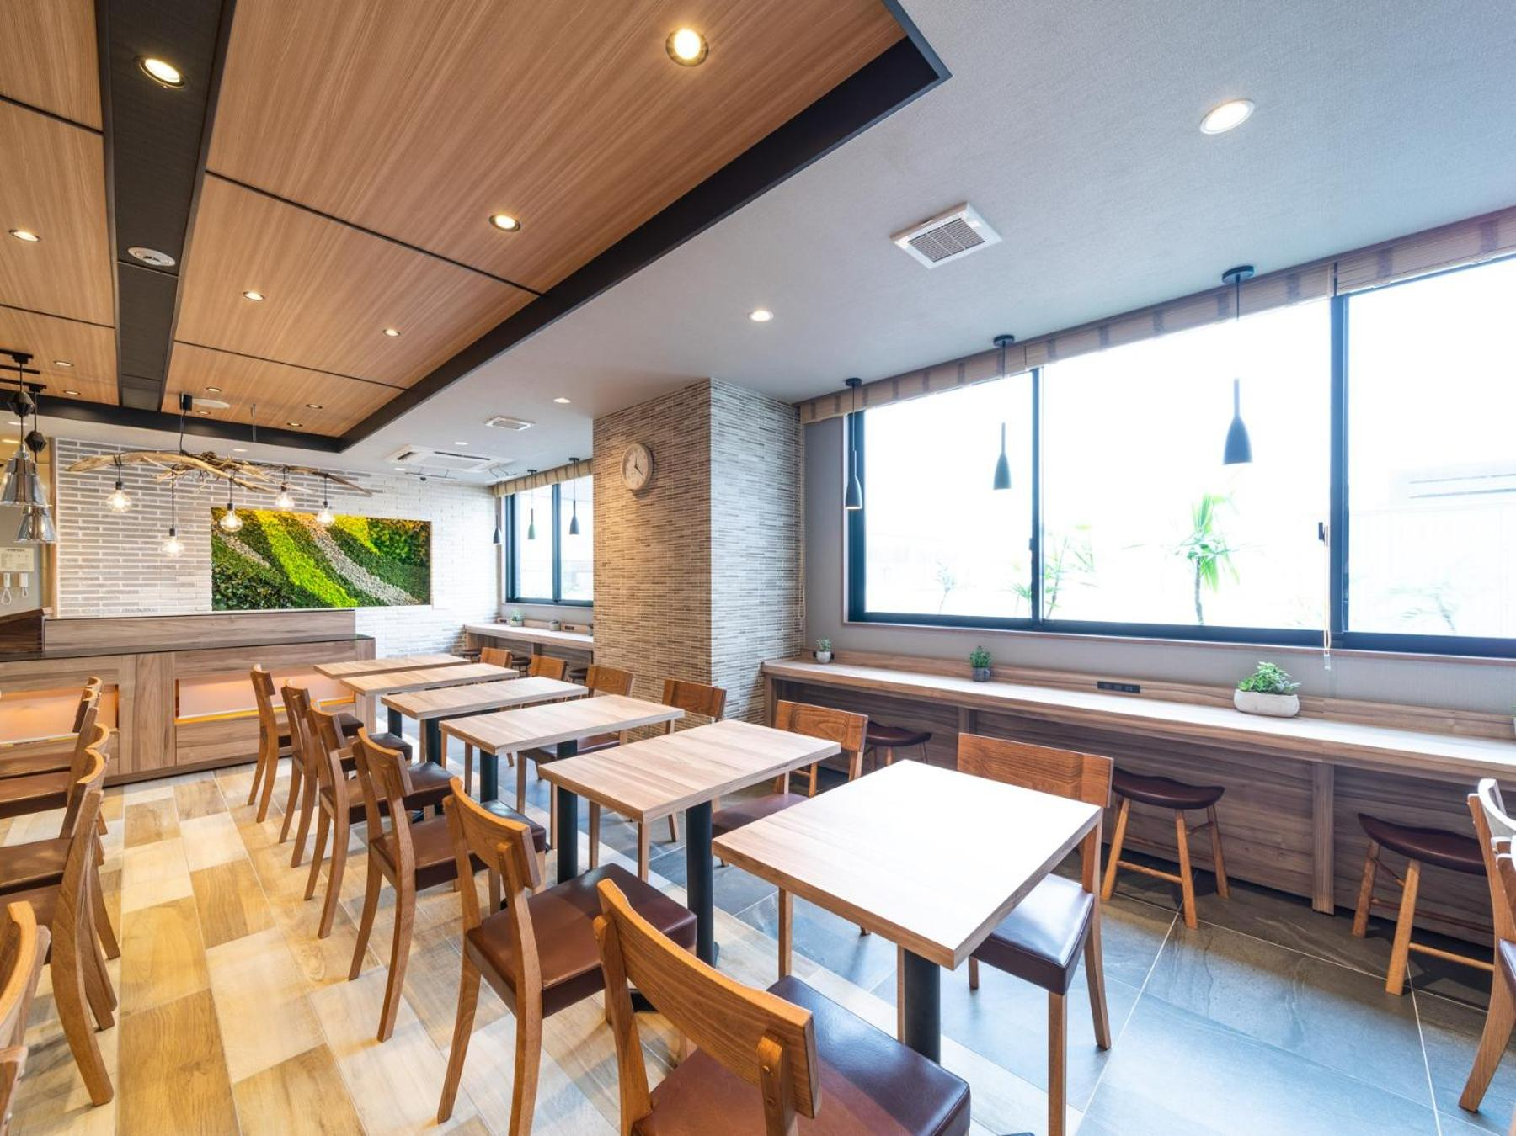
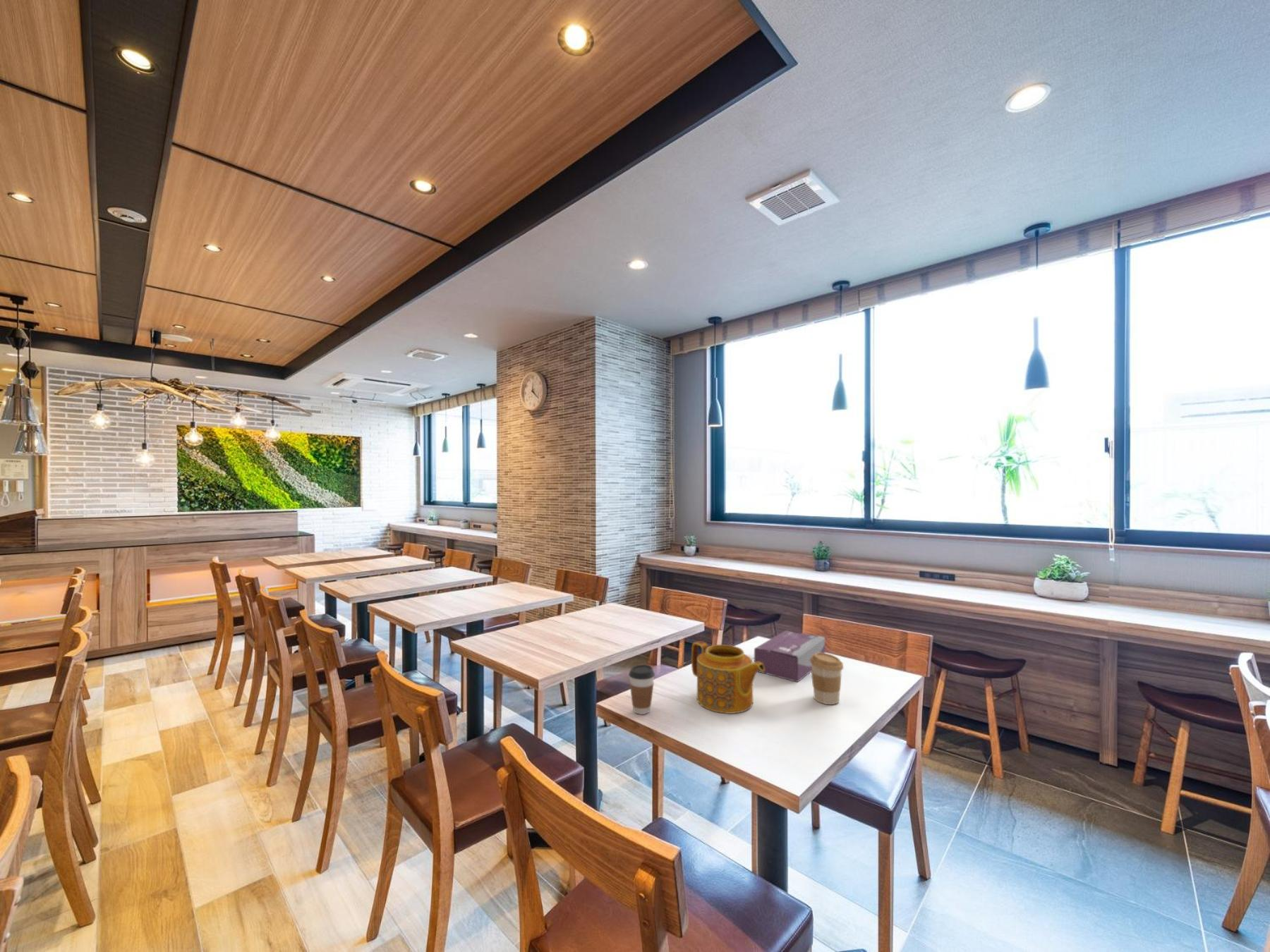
+ tissue box (790, 653)
+ coffee cup (641, 689)
+ coffee cup (826, 677)
+ teapot (726, 676)
